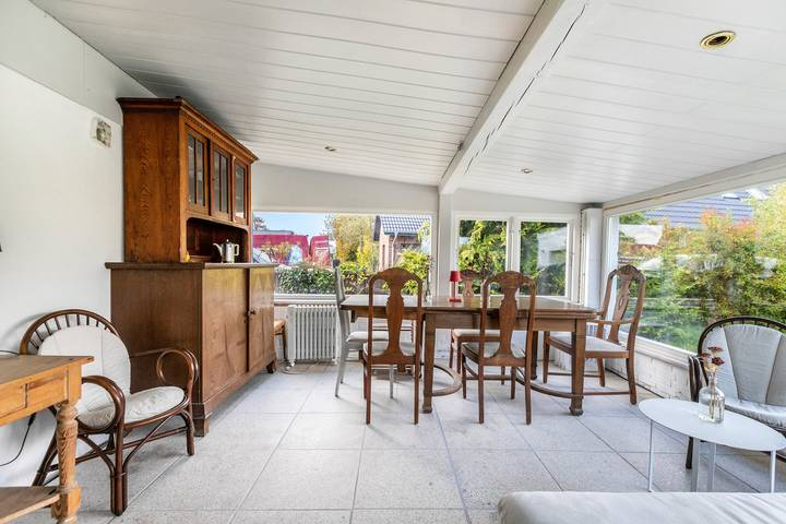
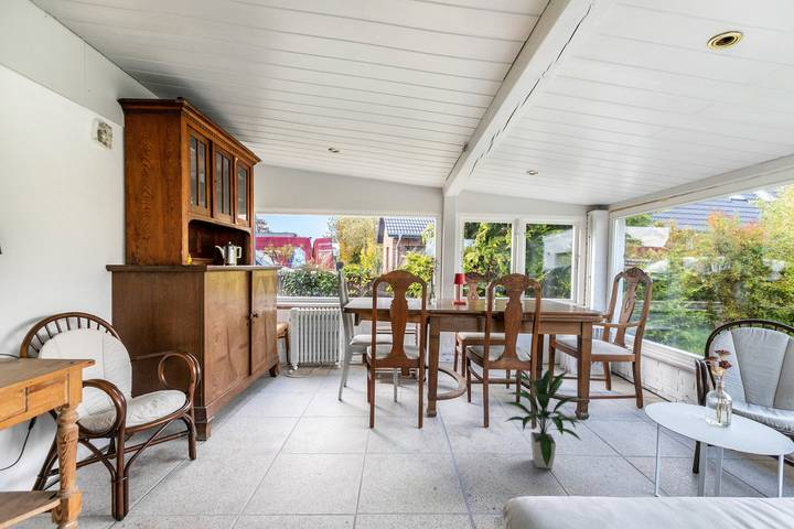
+ indoor plant (541, 415)
